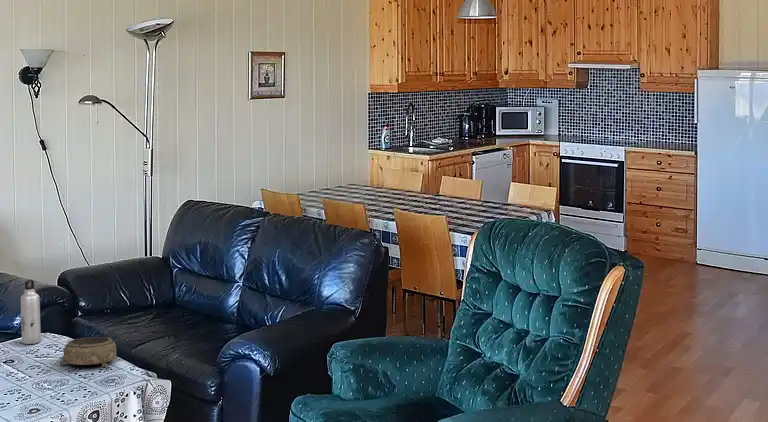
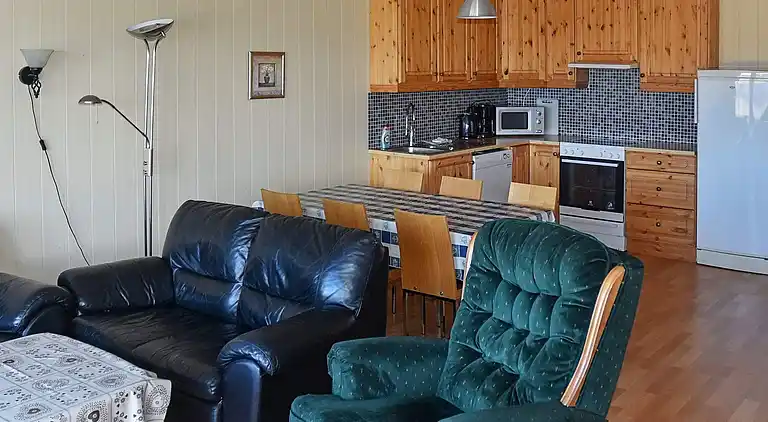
- decorative bowl (91, 351)
- water bottle (30, 311)
